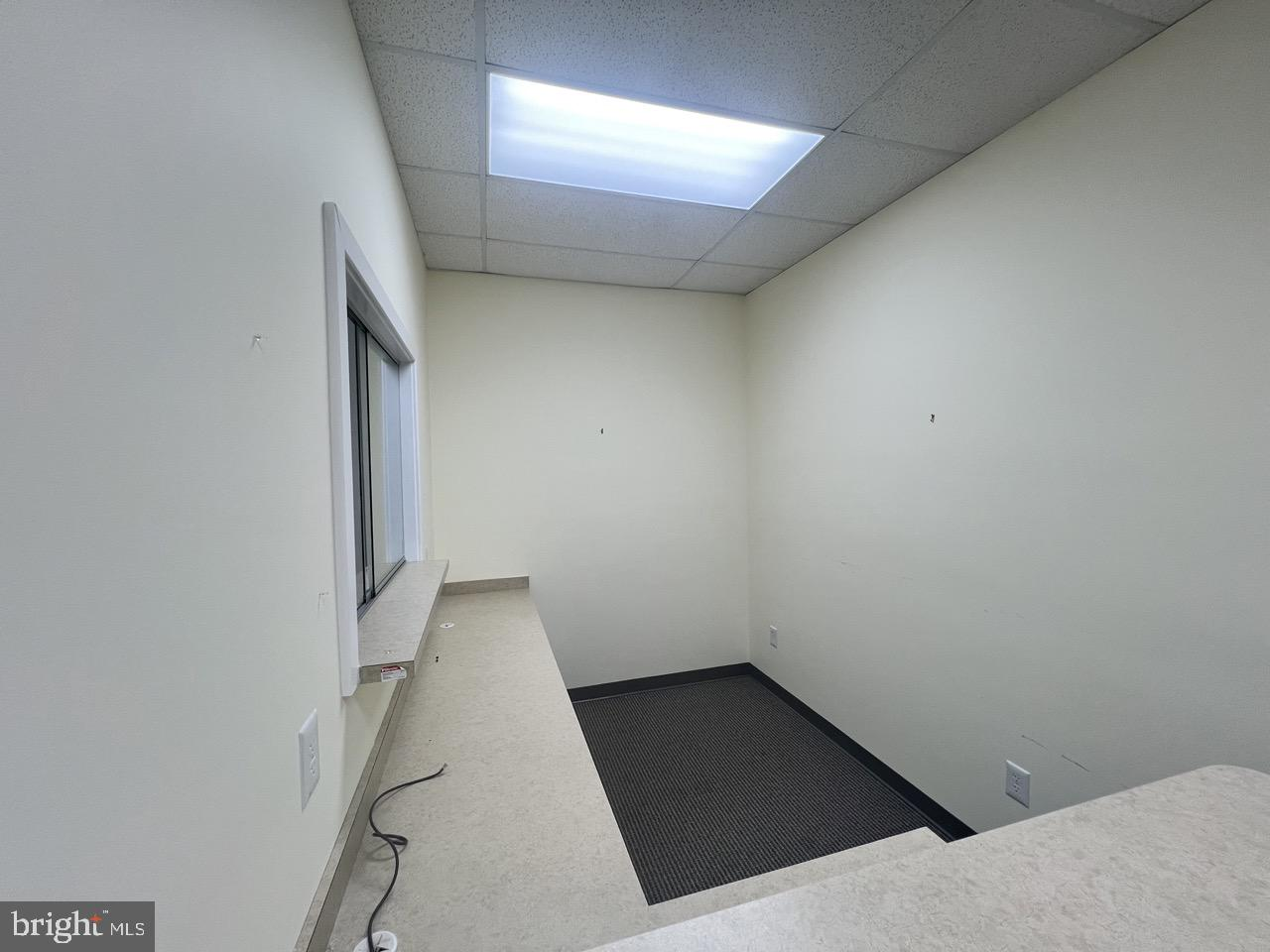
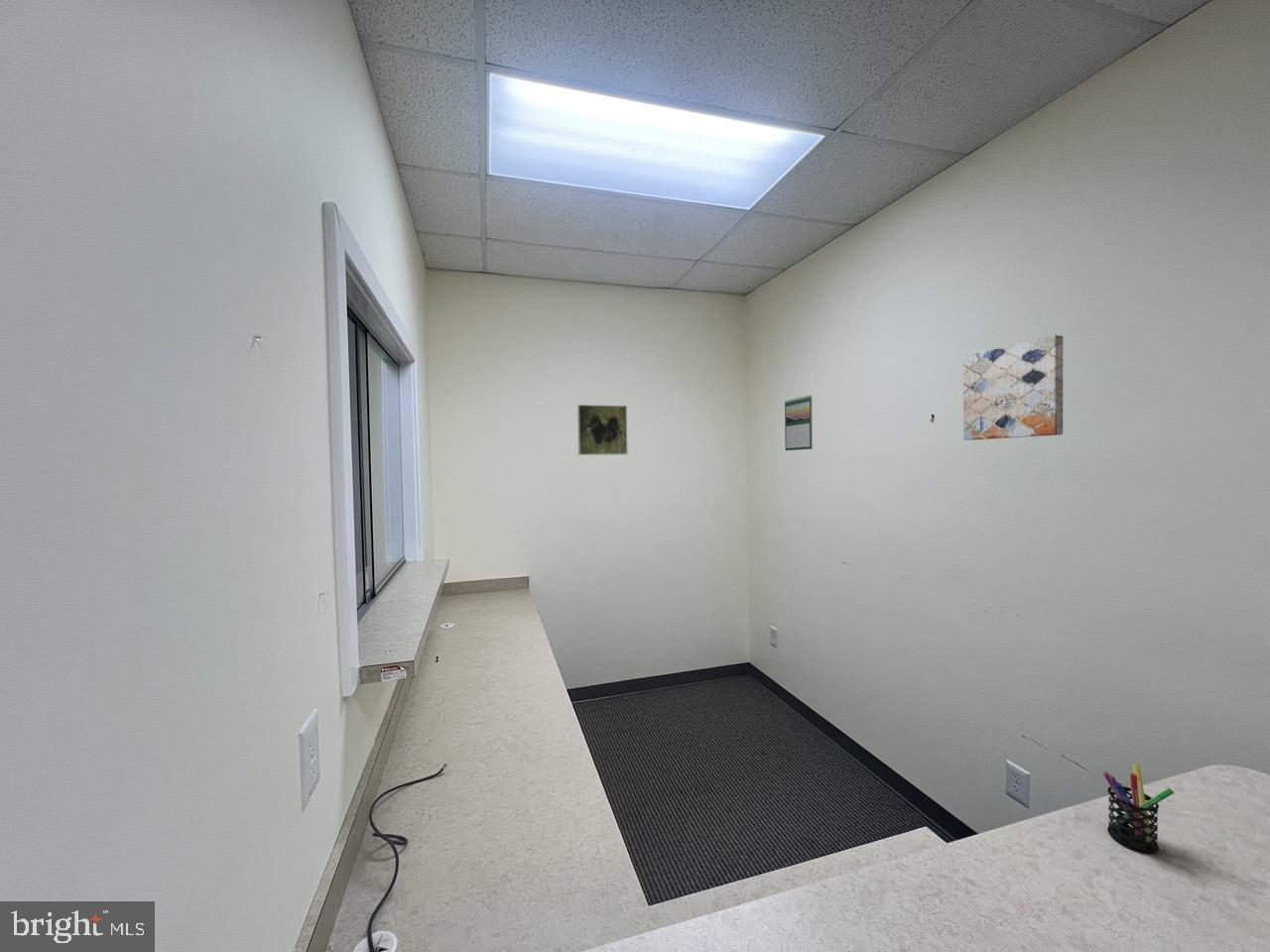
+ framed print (602, 429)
+ calendar (798, 423)
+ pen holder (1138, 805)
+ wall art (1009, 392)
